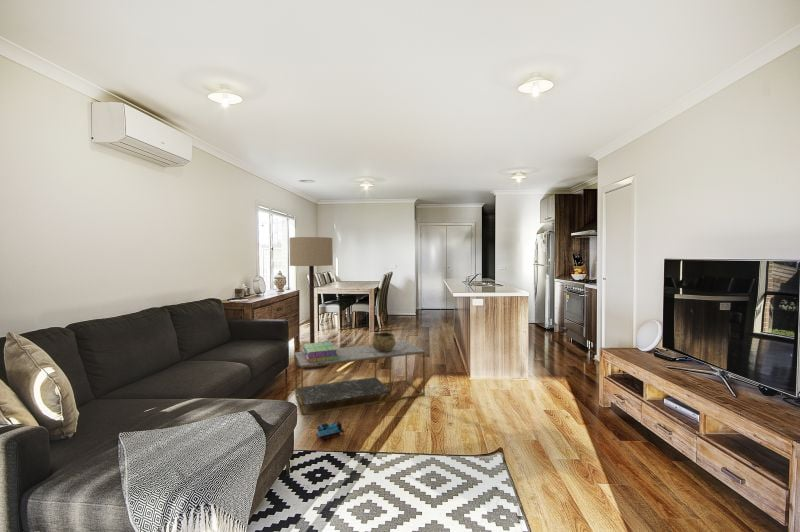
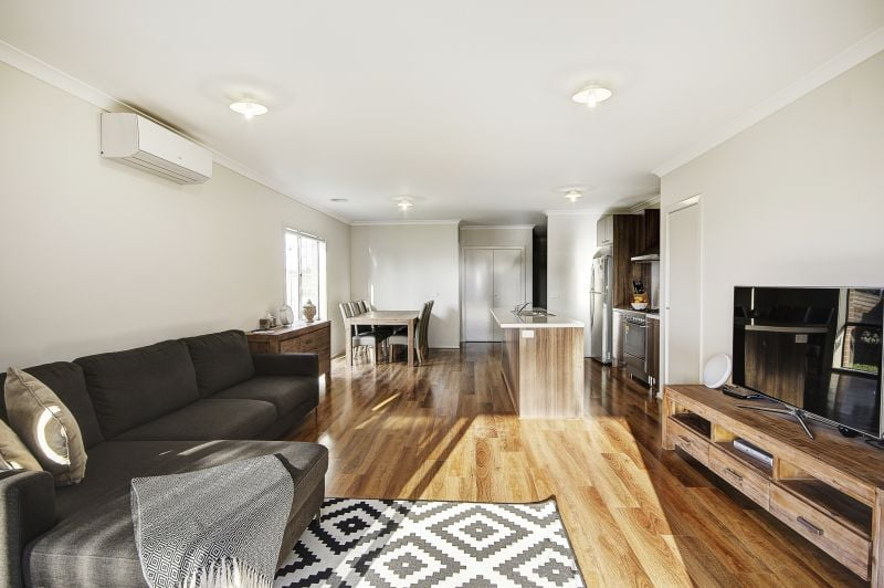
- coffee table (360, 379)
- stack of books (319, 351)
- toy train (330, 430)
- floor lamp (311, 301)
- decorative bowl (384, 342)
